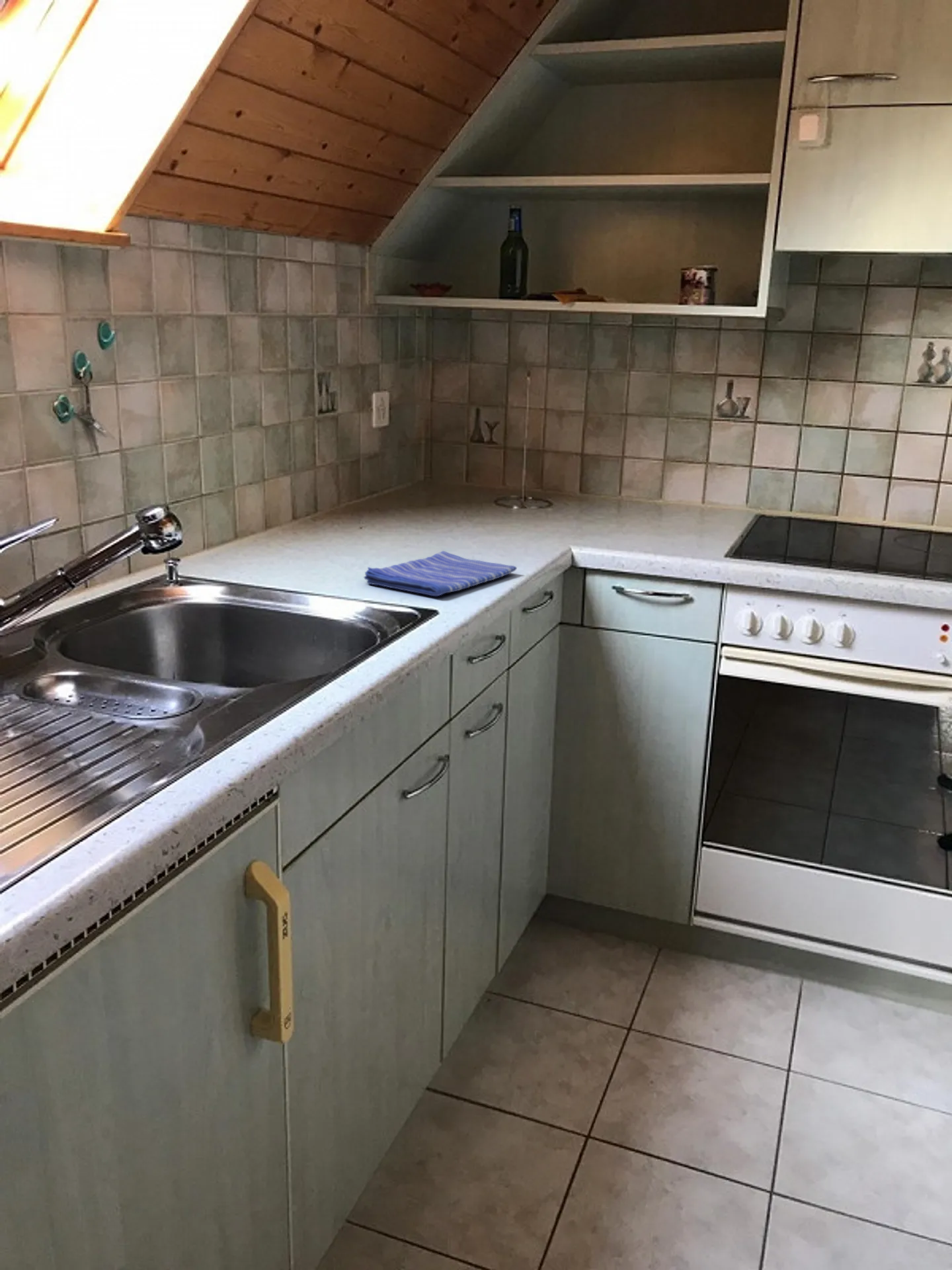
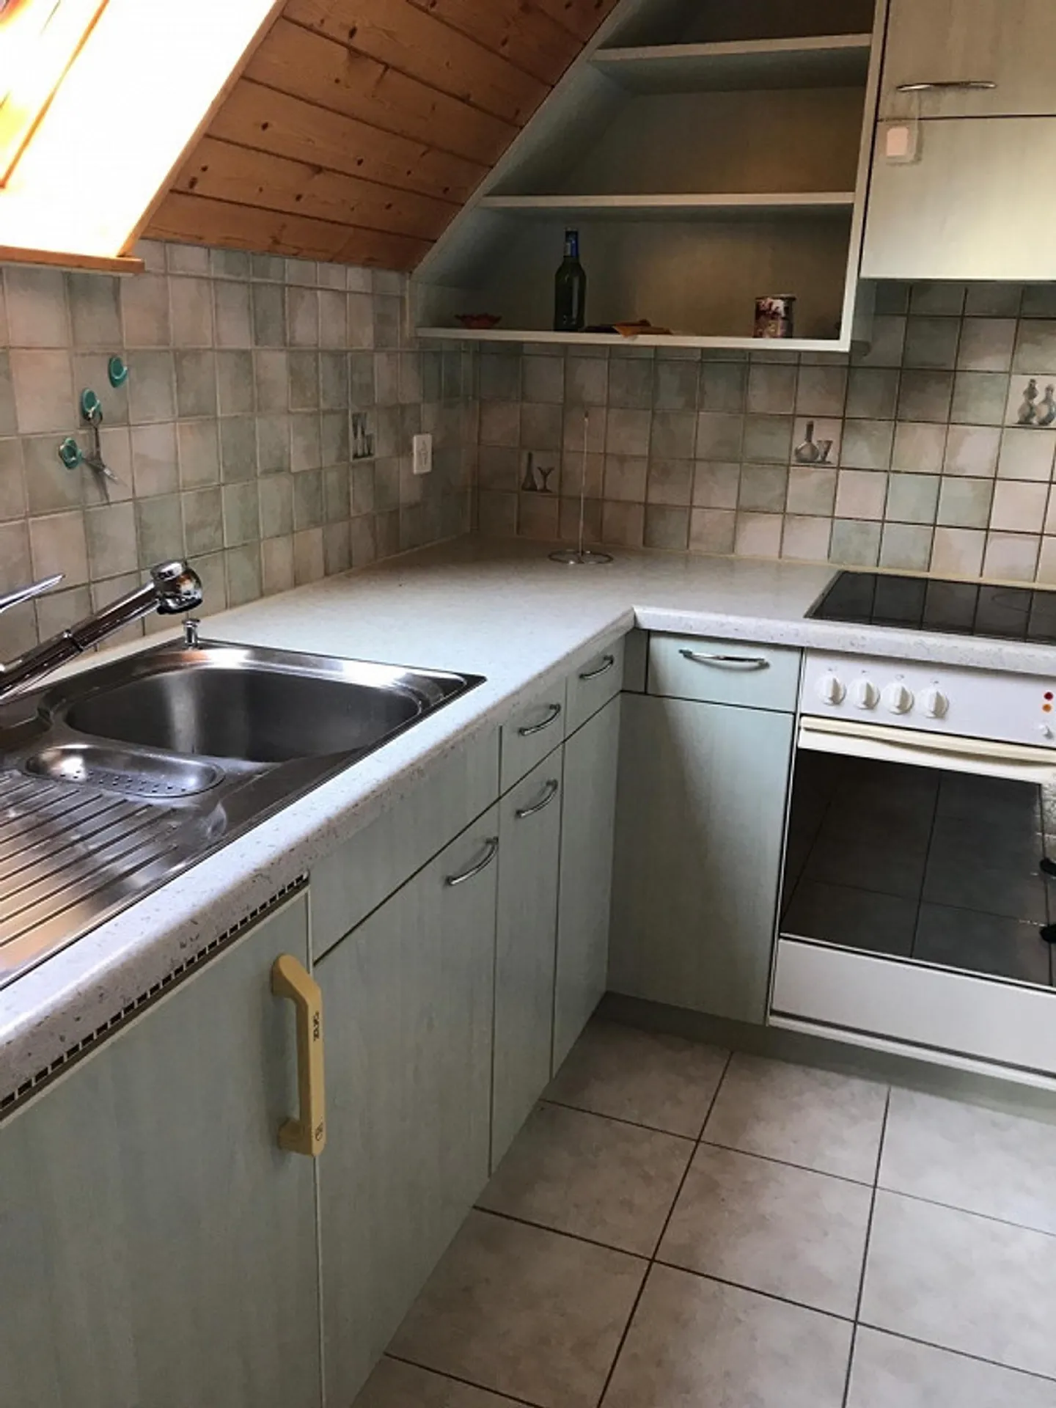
- dish towel (440, 571)
